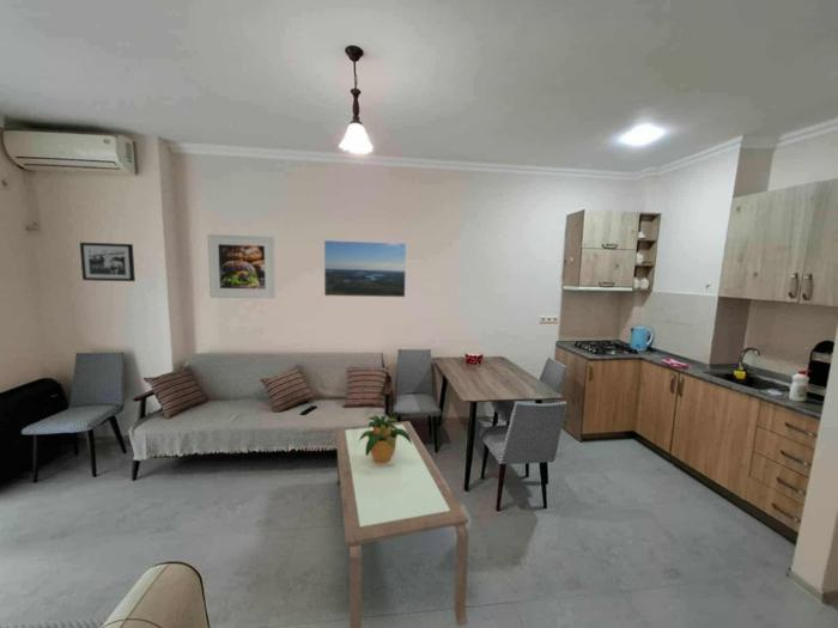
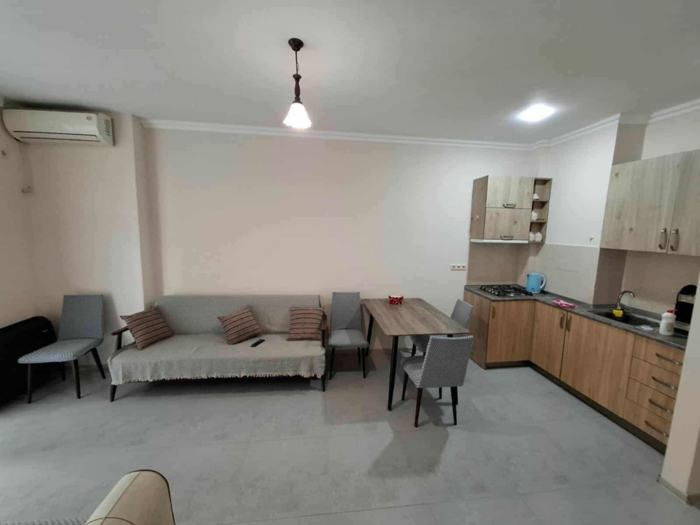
- coffee table (385, 498)
- potted plant (381, 435)
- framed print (365, 269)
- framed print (242, 267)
- picture frame (108, 262)
